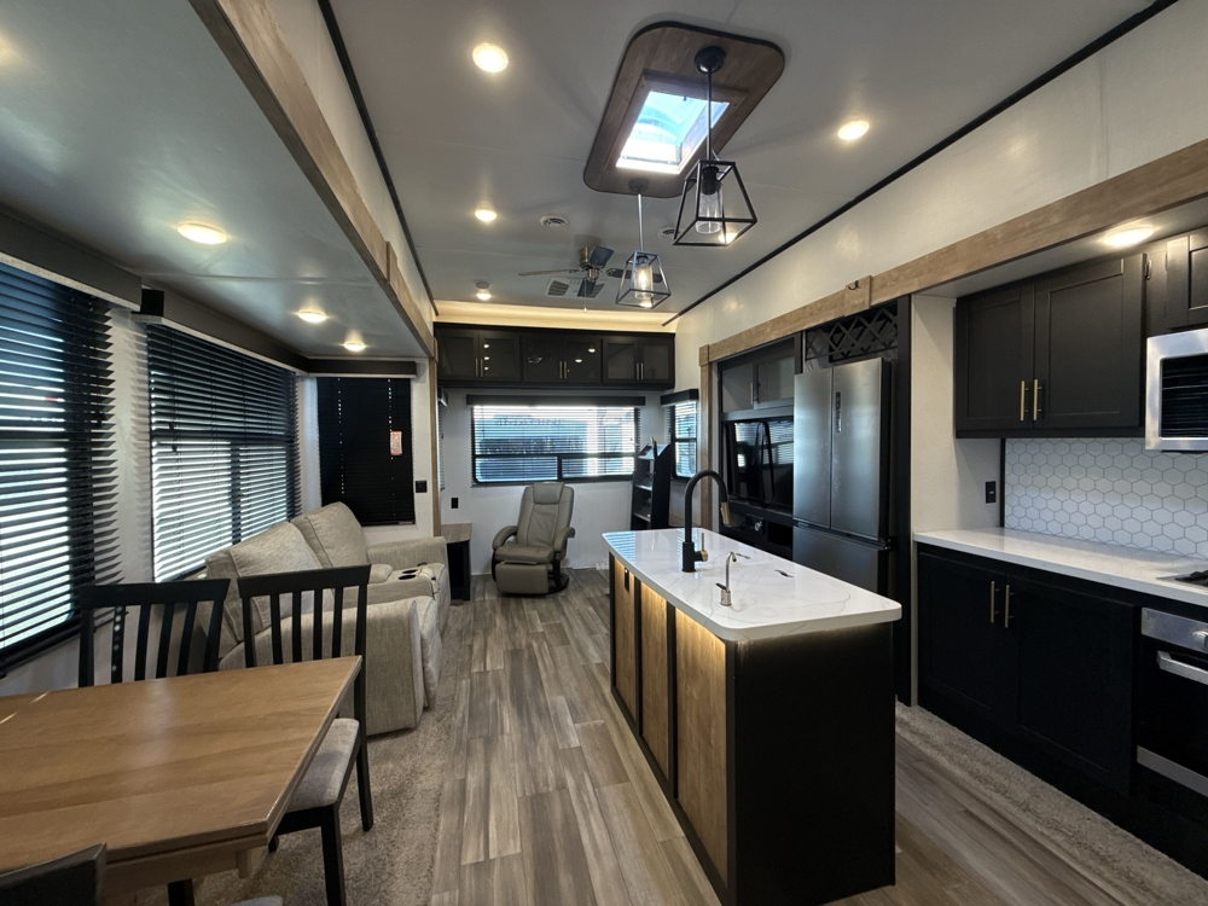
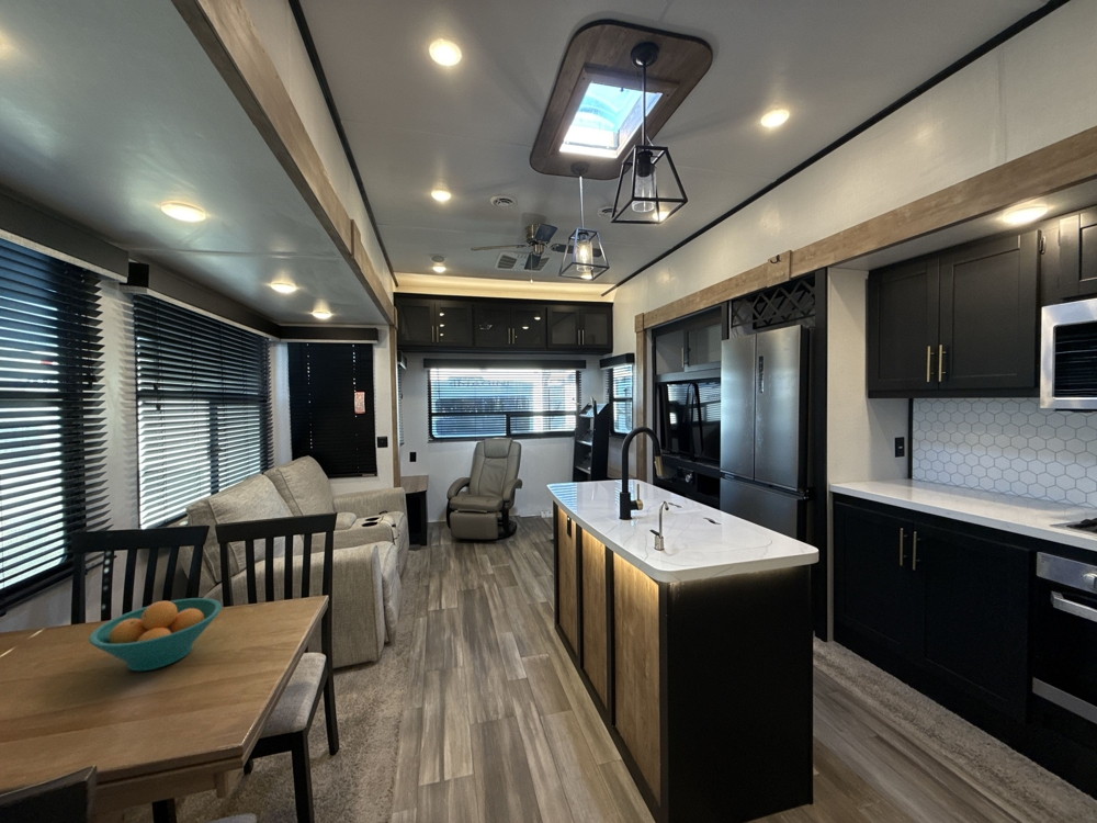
+ fruit bowl (160, 630)
